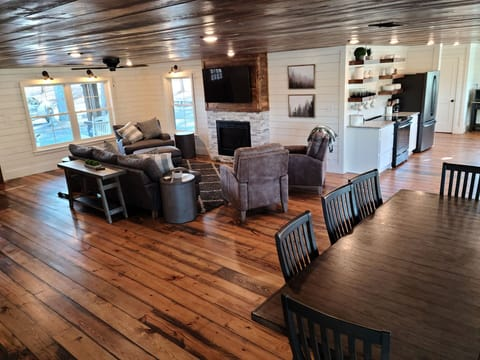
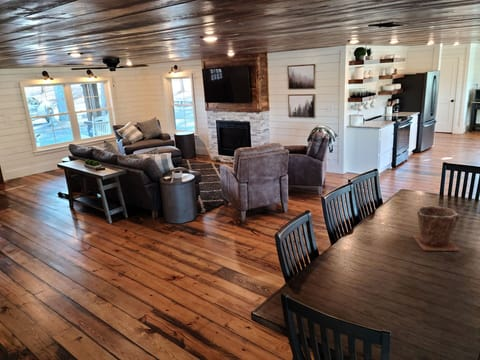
+ plant pot (436, 226)
